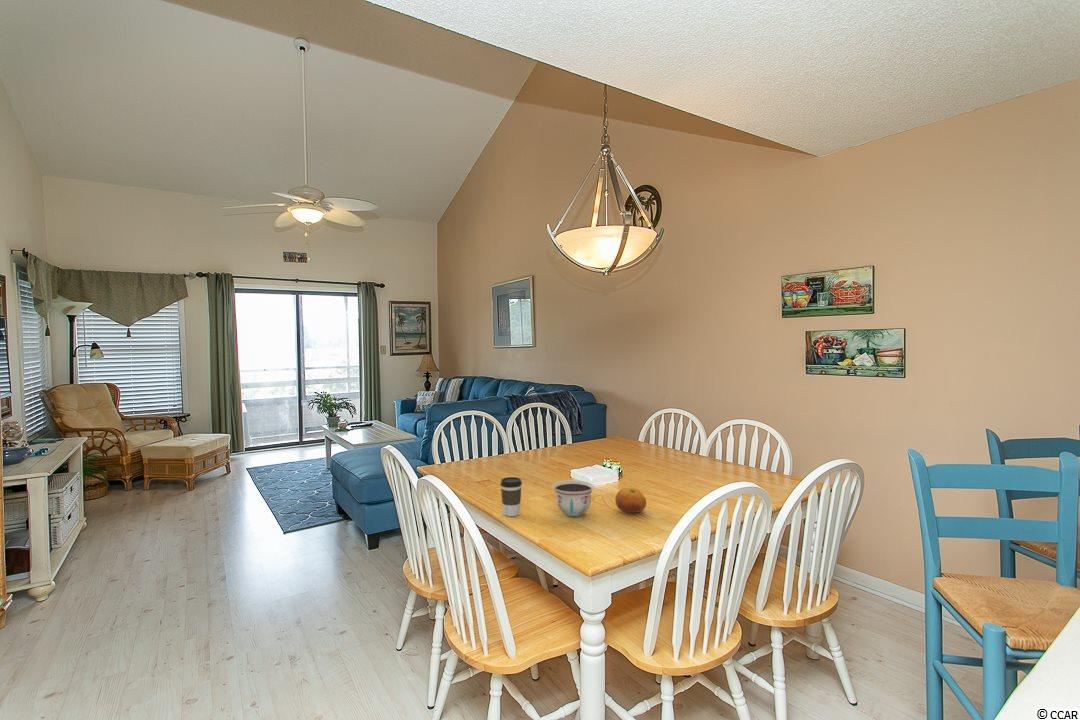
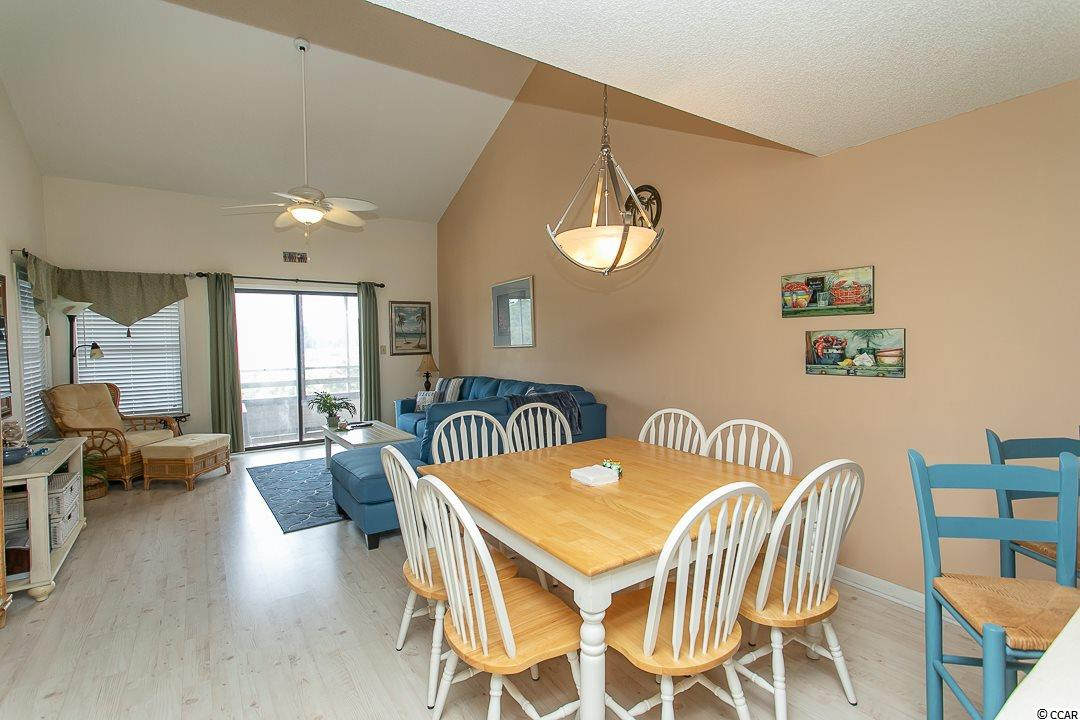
- coffee cup (511, 496)
- bowl (573, 500)
- fruit (630, 500)
